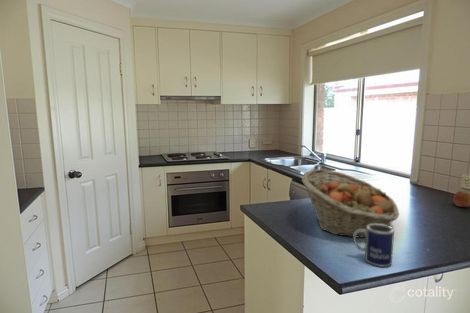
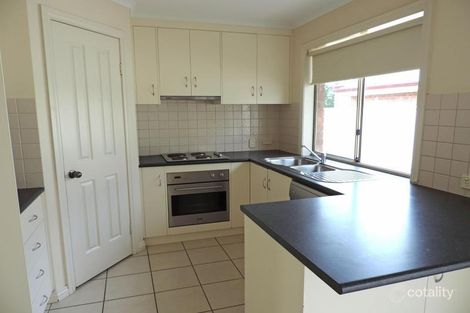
- fruit basket (348, 199)
- apple (462, 198)
- mug (372, 243)
